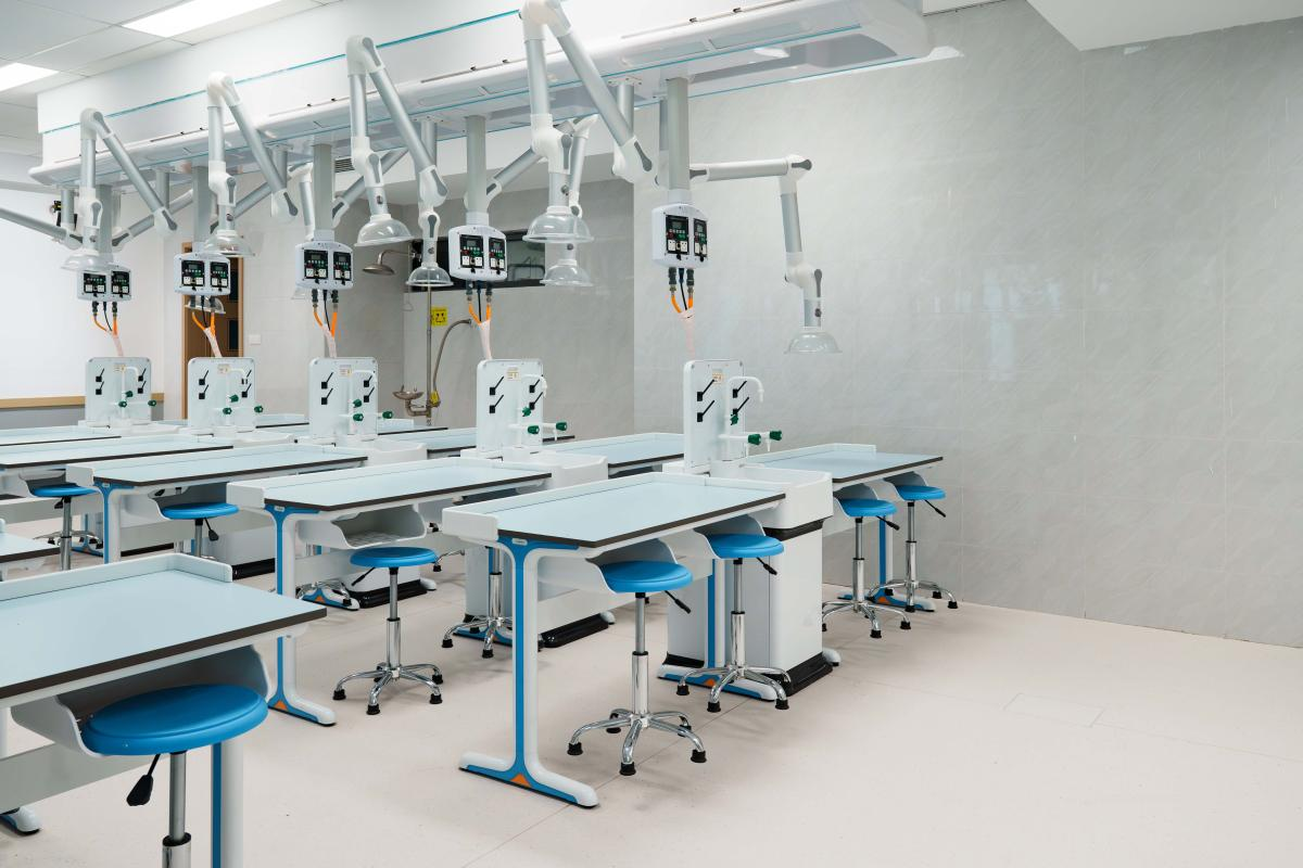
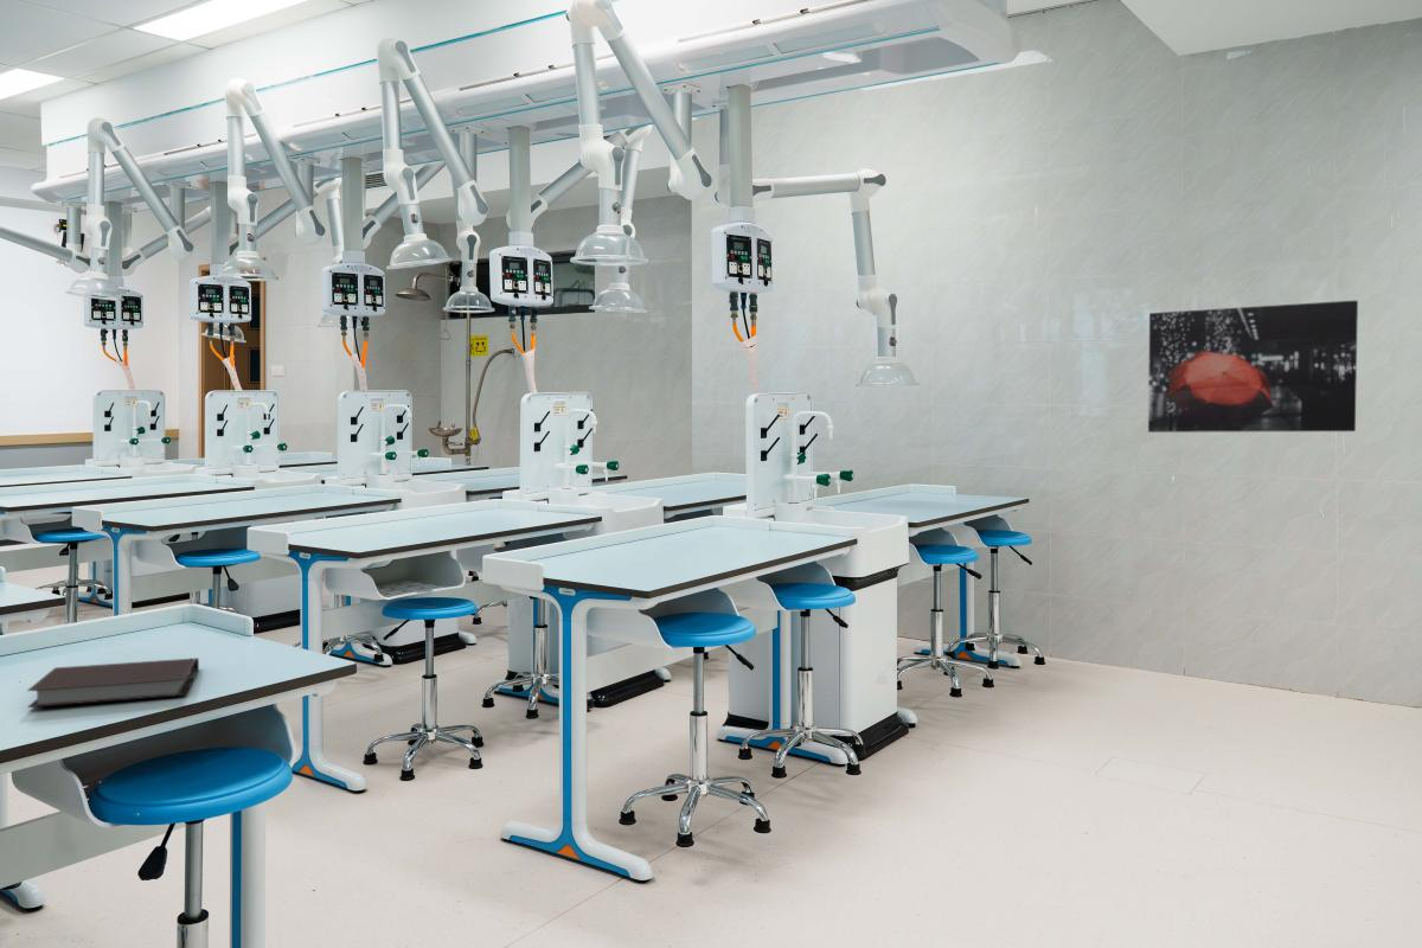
+ wall art (1248, 369)
+ notebook (118, 680)
